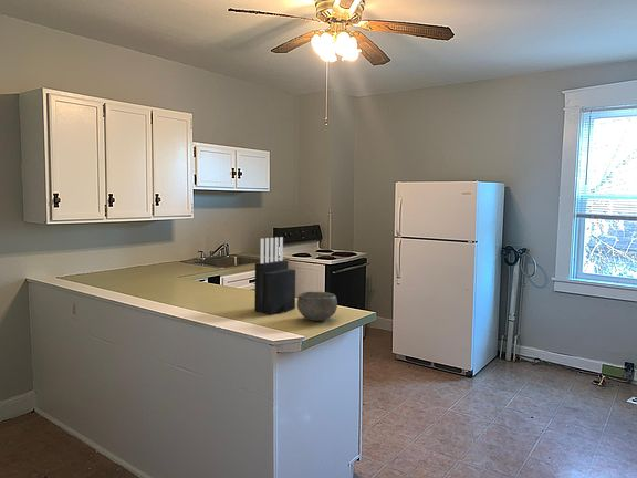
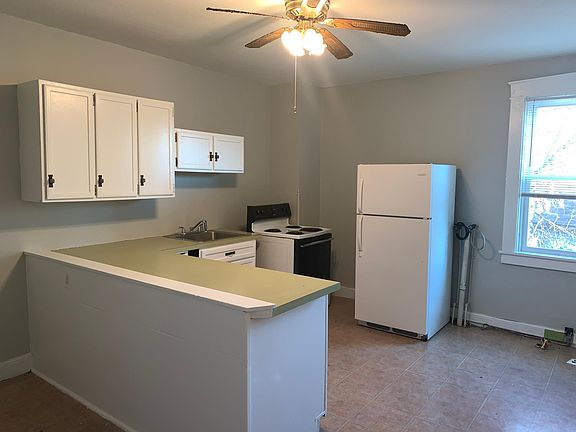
- bowl (316, 306)
- knife block (276, 274)
